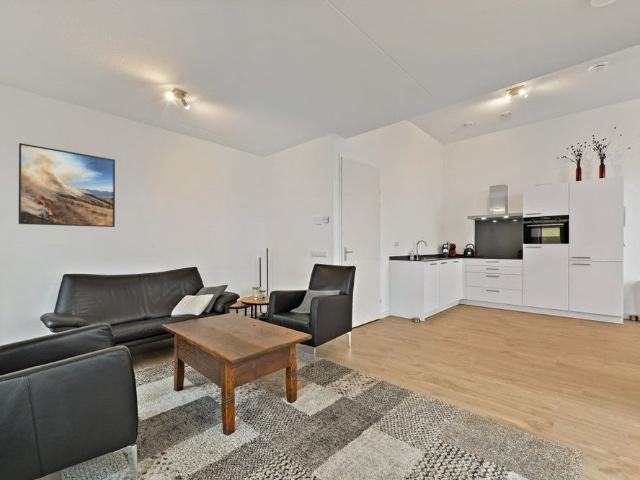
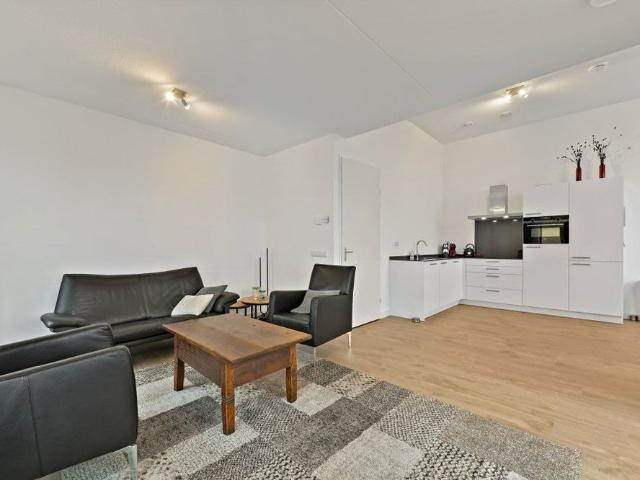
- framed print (71, 188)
